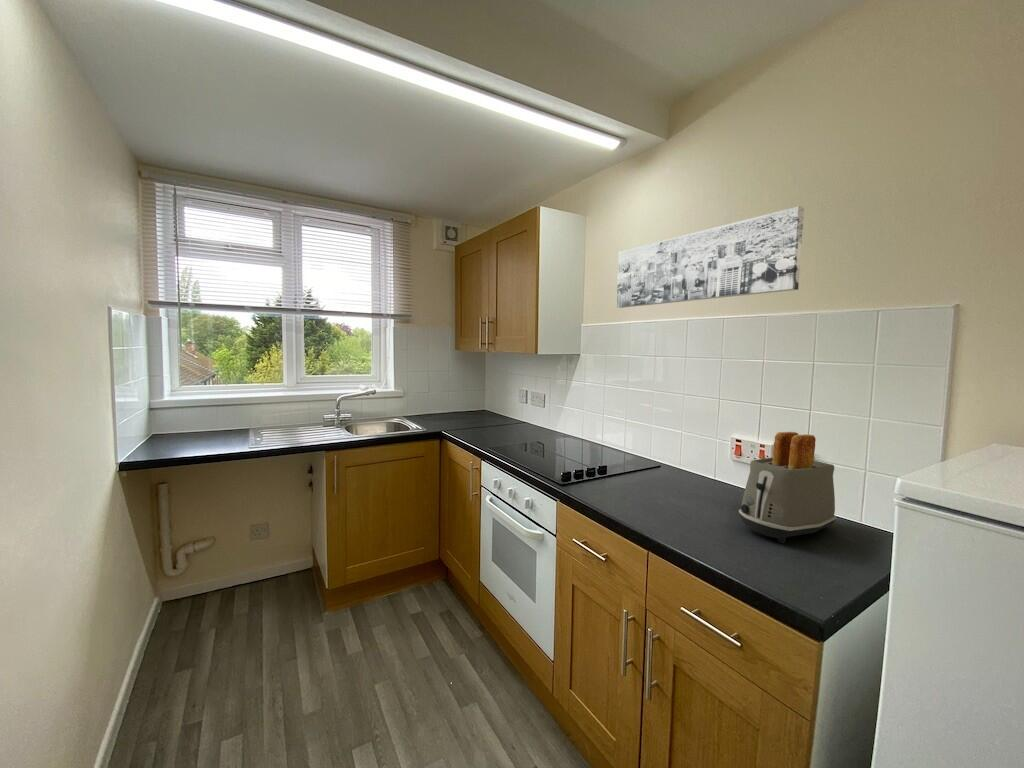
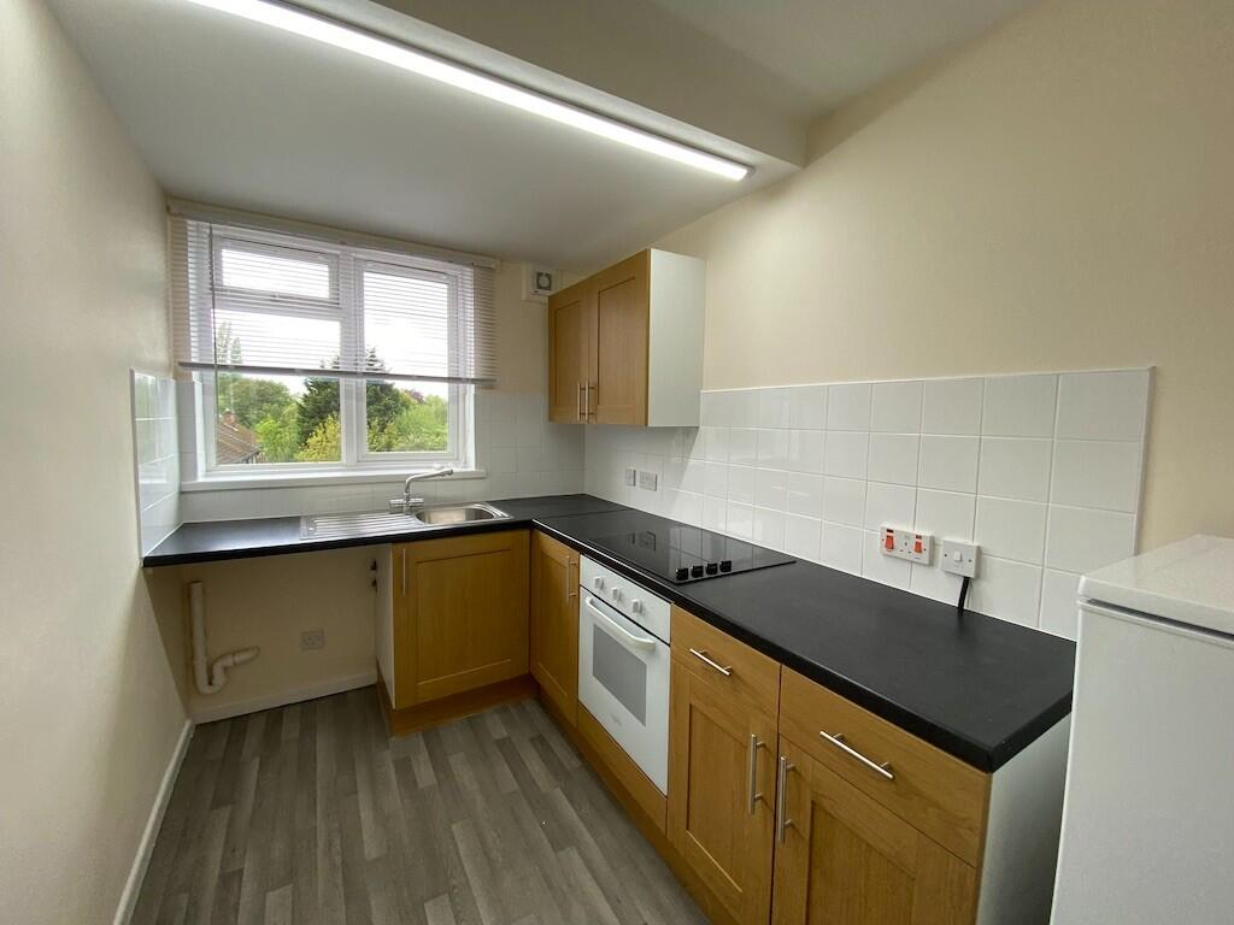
- toaster (789, 481)
- wall art (692, 267)
